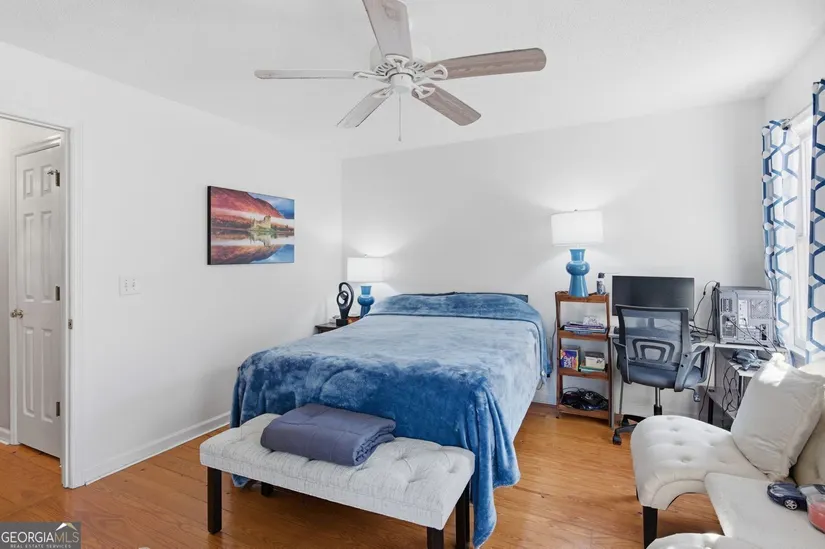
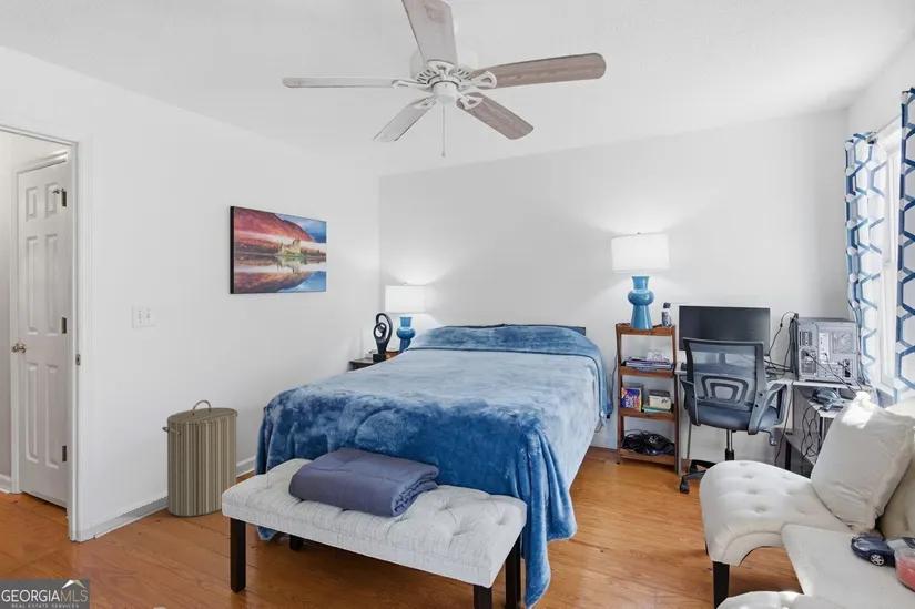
+ laundry hamper (203, 451)
